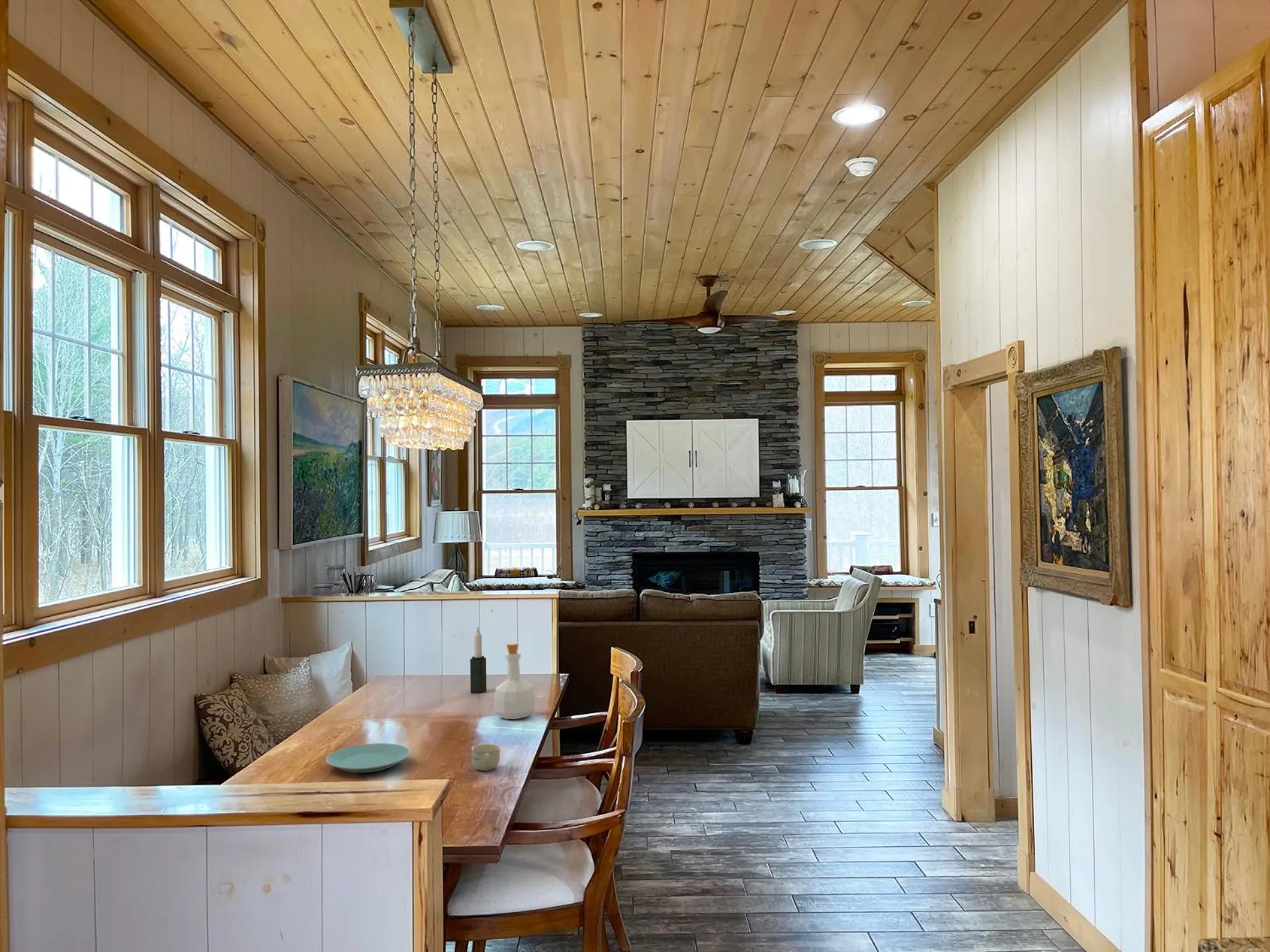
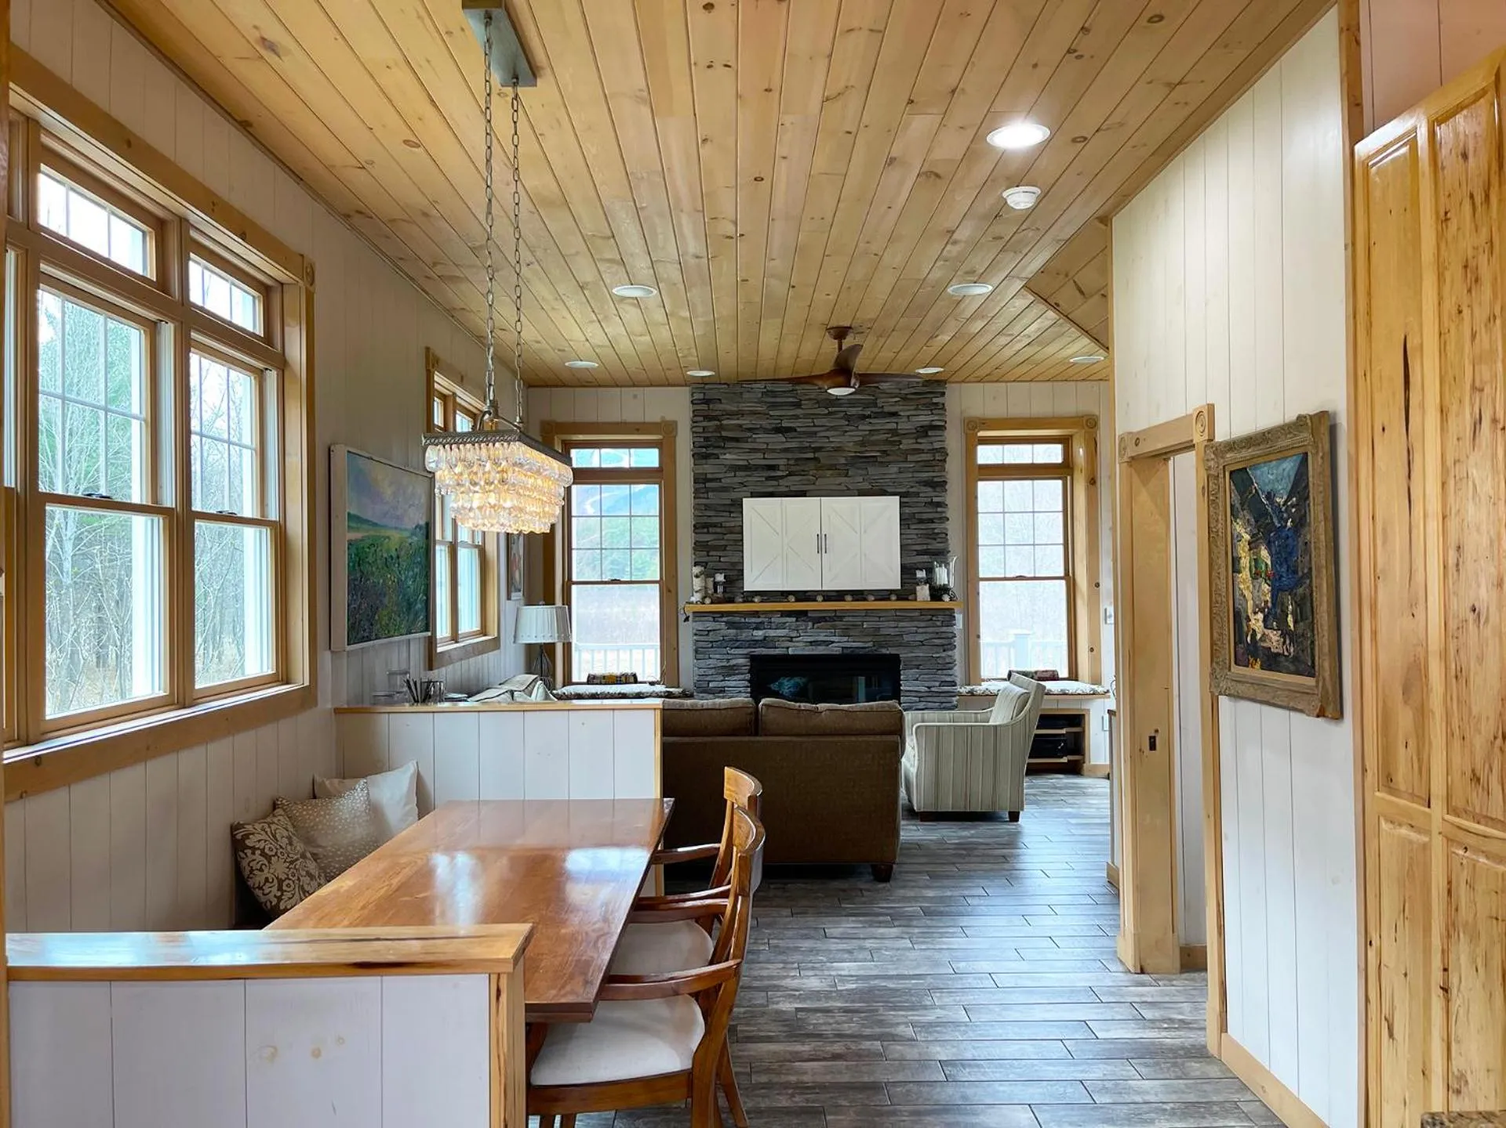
- plate (368, 759)
- candle (478, 659)
- bottle (514, 679)
- cup (486, 759)
